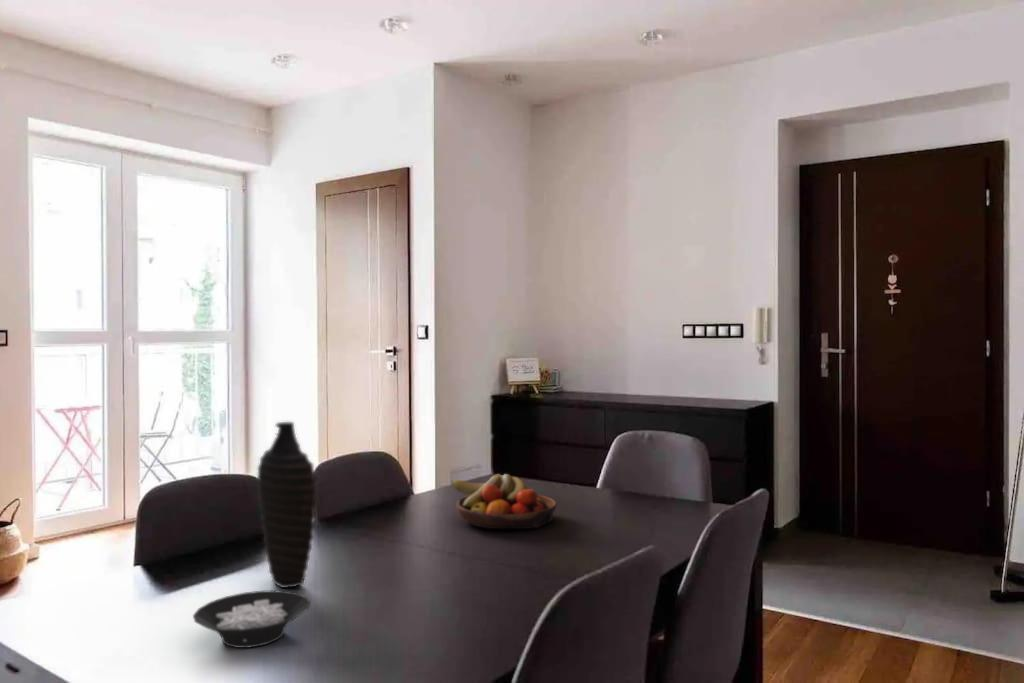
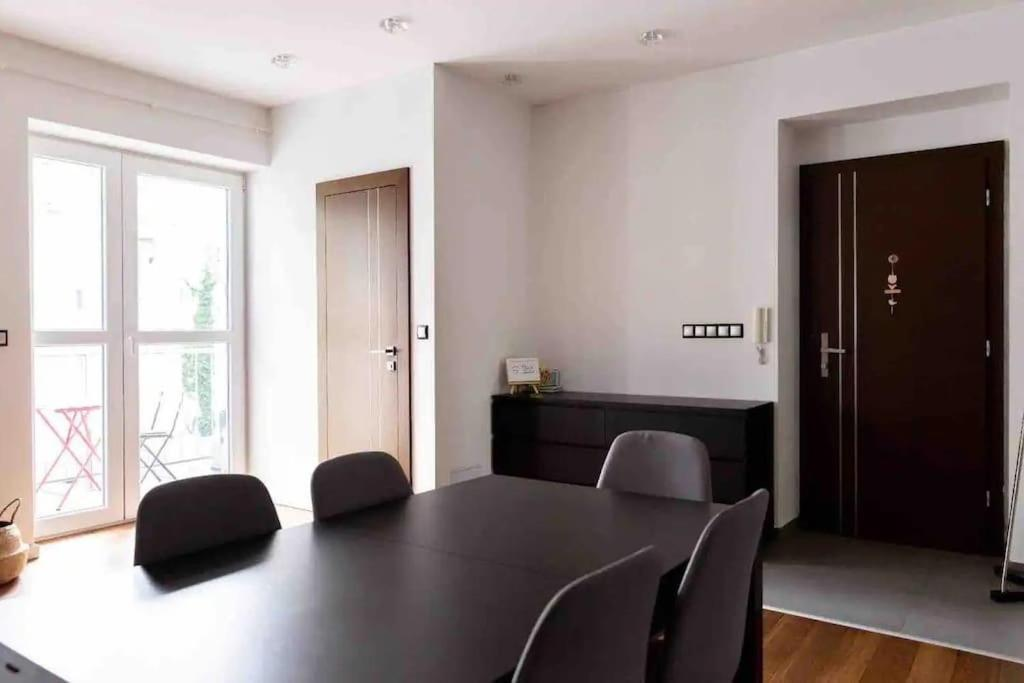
- cereal bowl (253, 622)
- decorative vase (286, 503)
- fruit bowl (505, 498)
